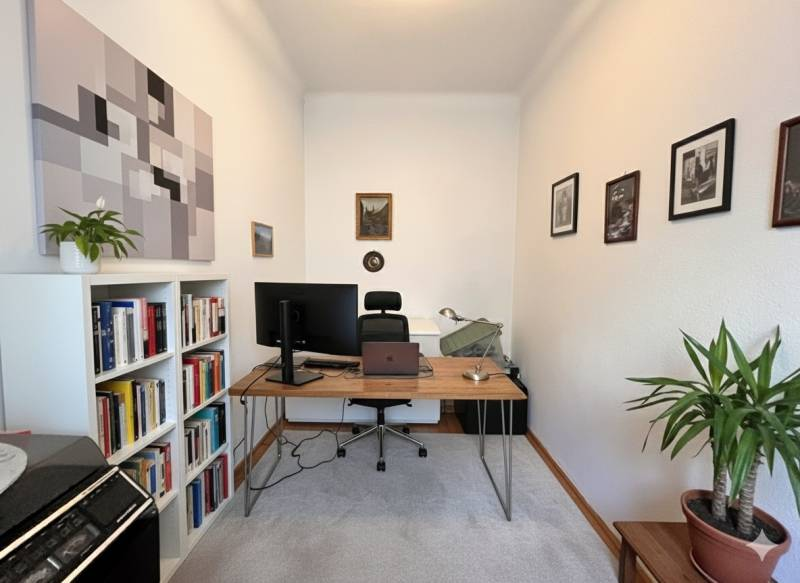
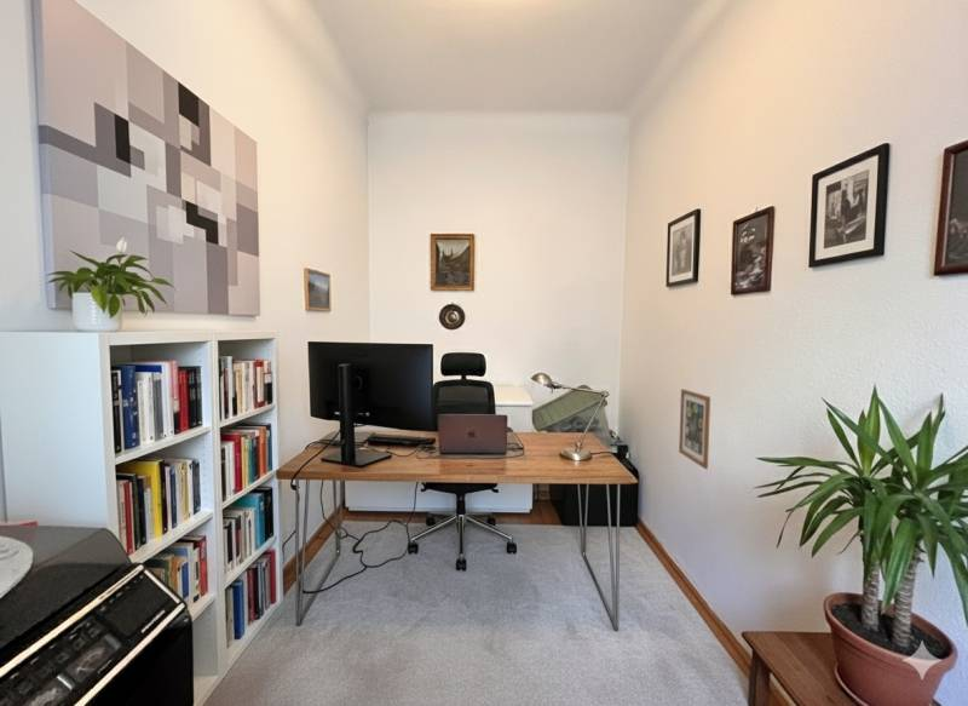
+ wall art (693, 426)
